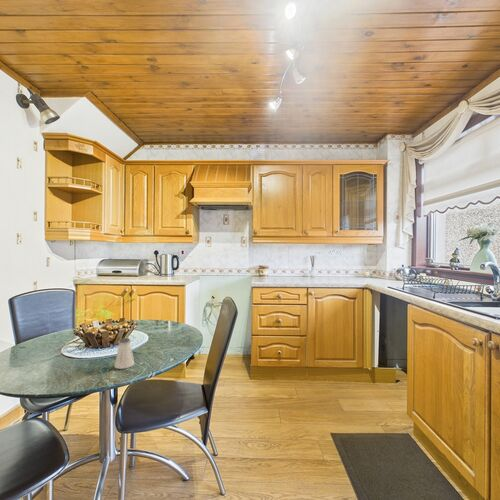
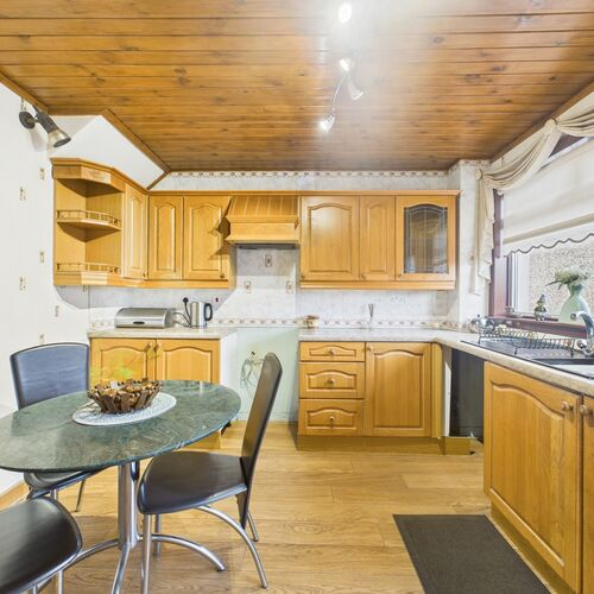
- saltshaker (124, 352)
